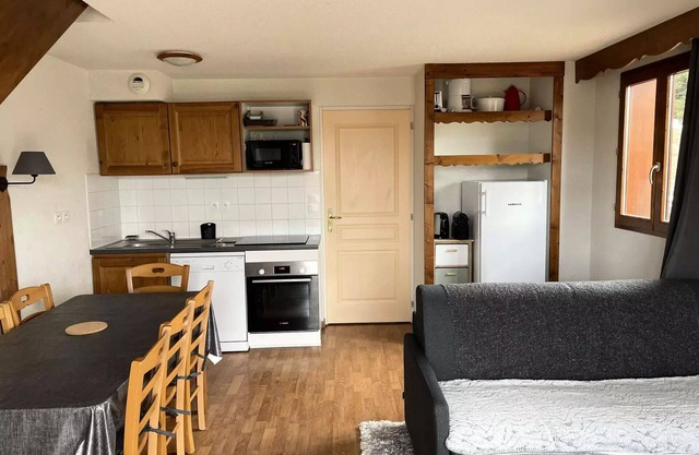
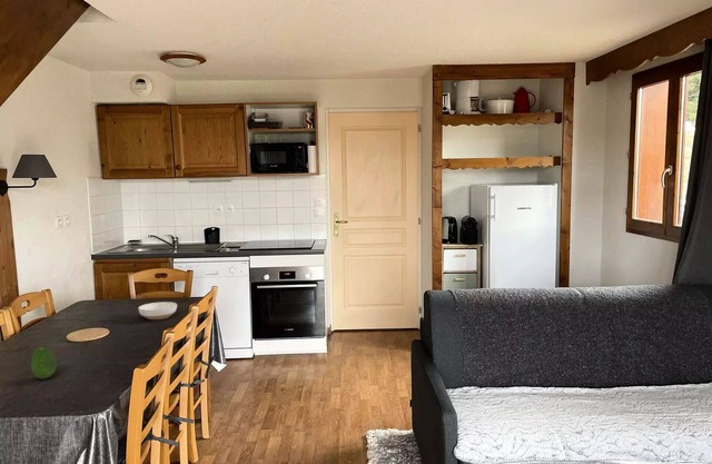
+ fruit (43, 363)
+ bowl (158, 310)
